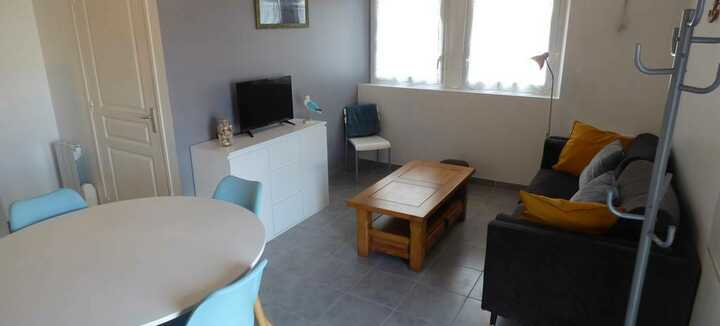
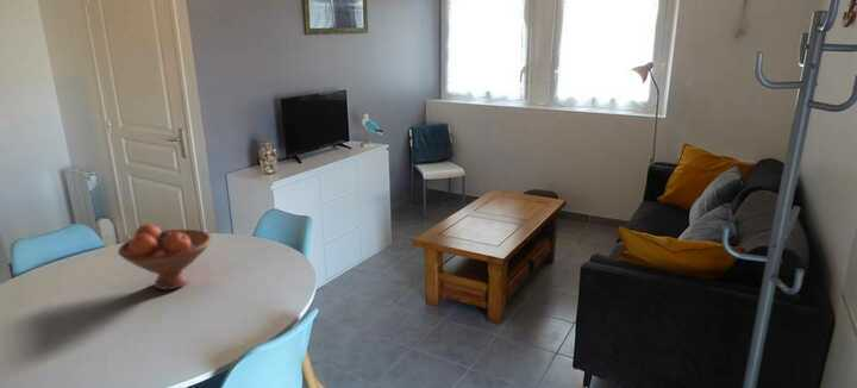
+ fruit bowl (168, 255)
